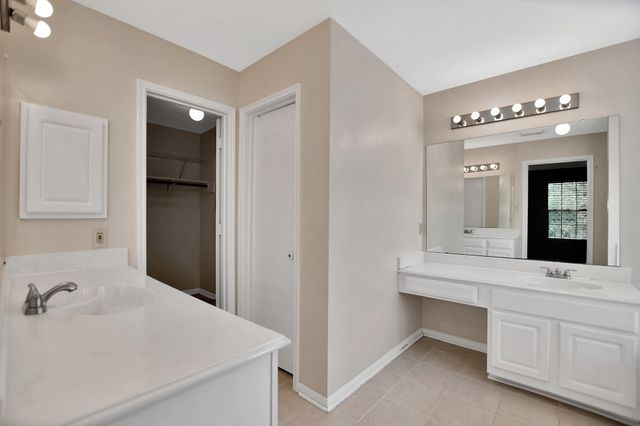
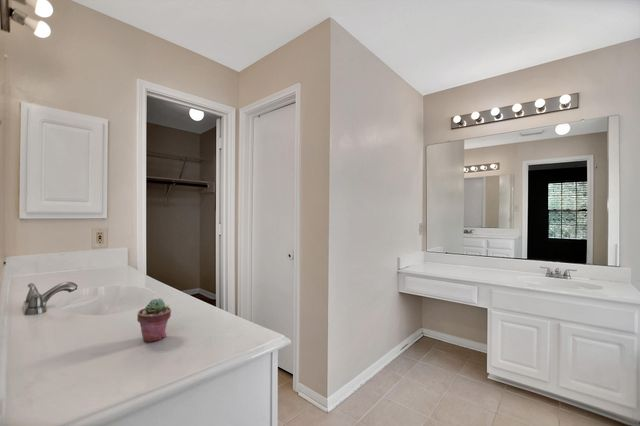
+ potted succulent (154, 318)
